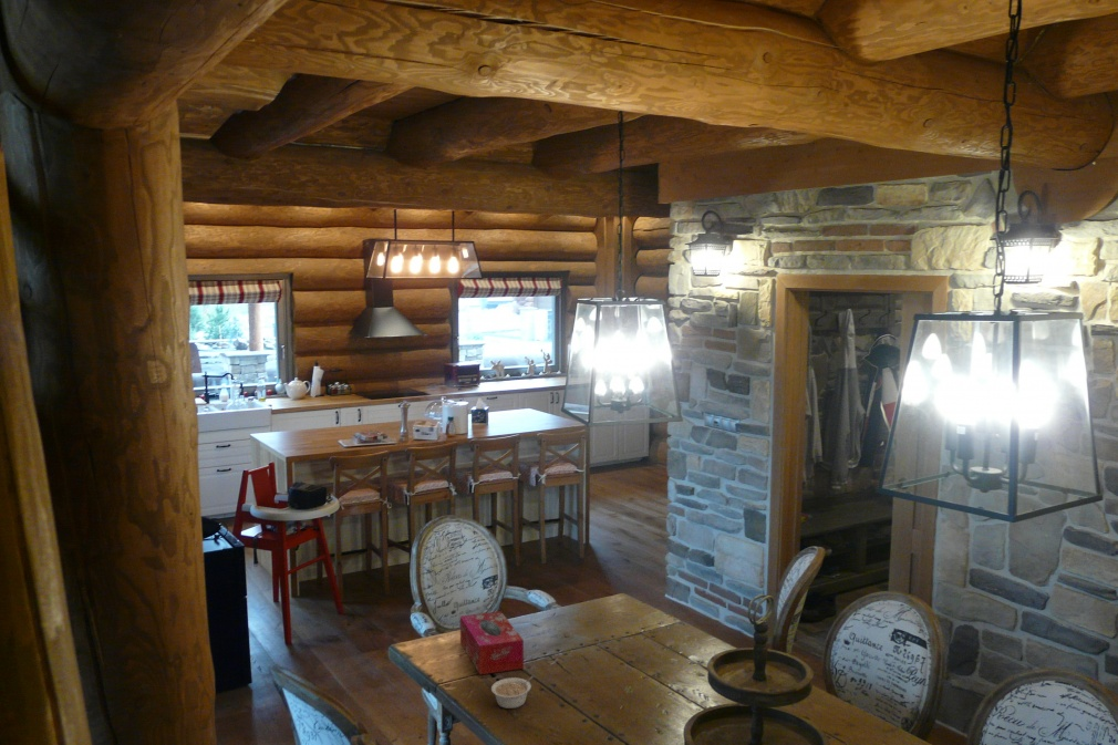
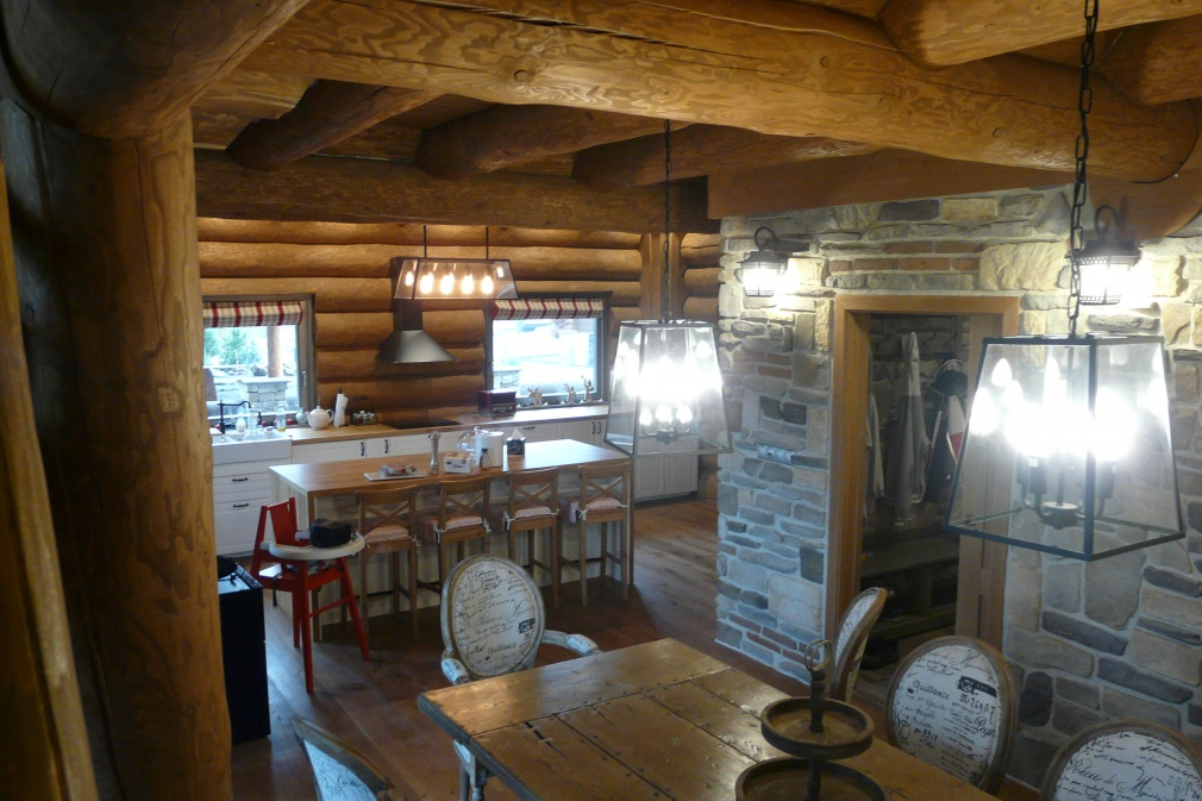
- tissue box (490, 641)
- legume (511, 692)
